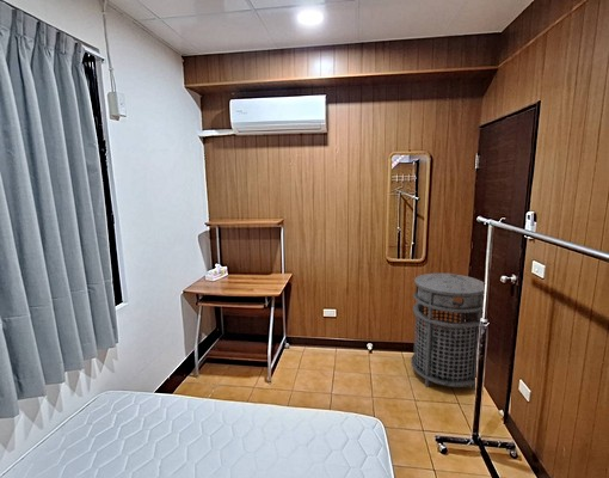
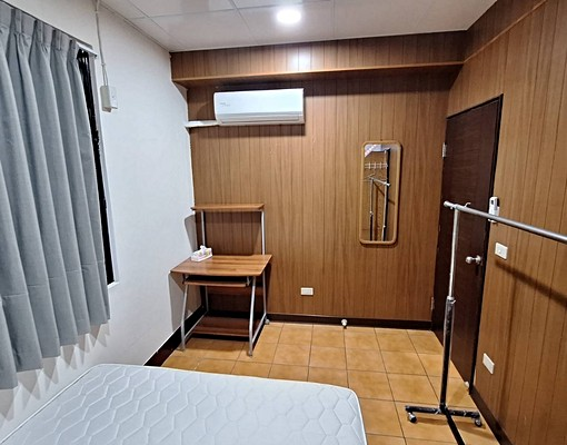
- trash can (447, 325)
